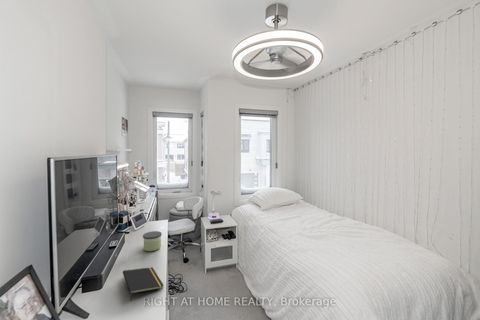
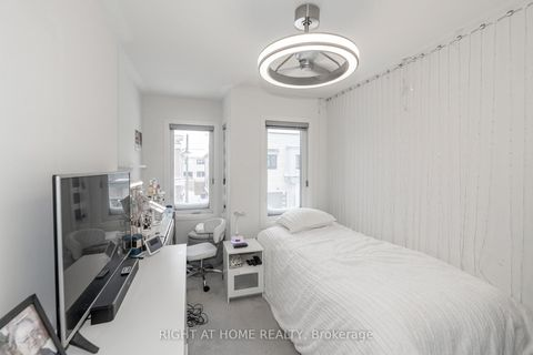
- candle (152, 241)
- notepad (142, 279)
